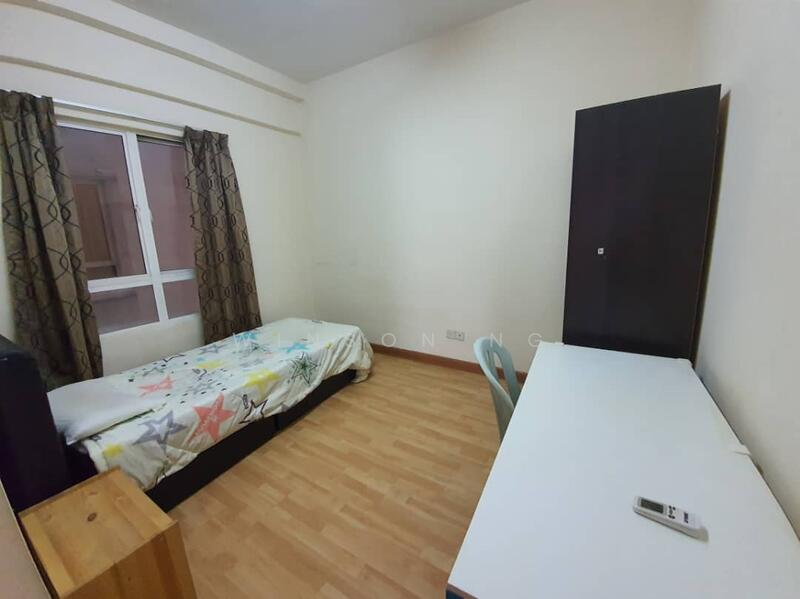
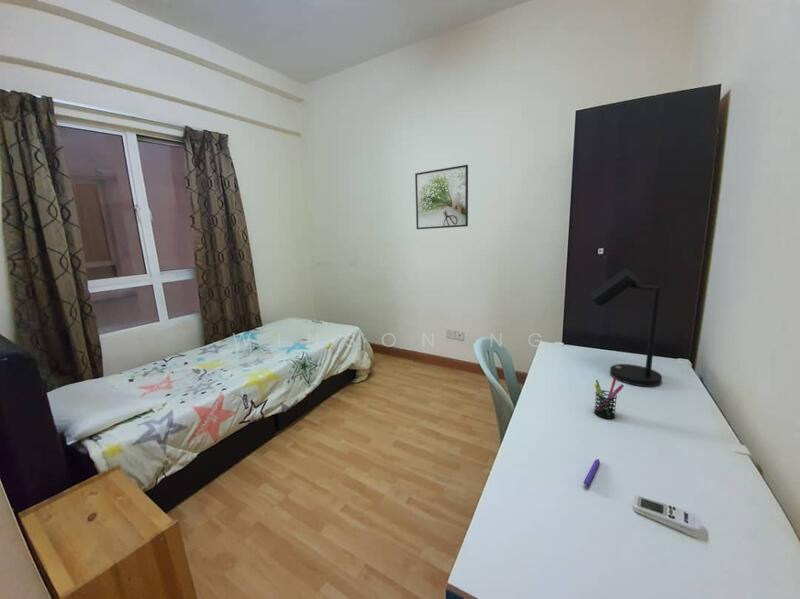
+ desk lamp (650, 322)
+ pen (592, 471)
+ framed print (440, 199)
+ pen holder (605, 395)
